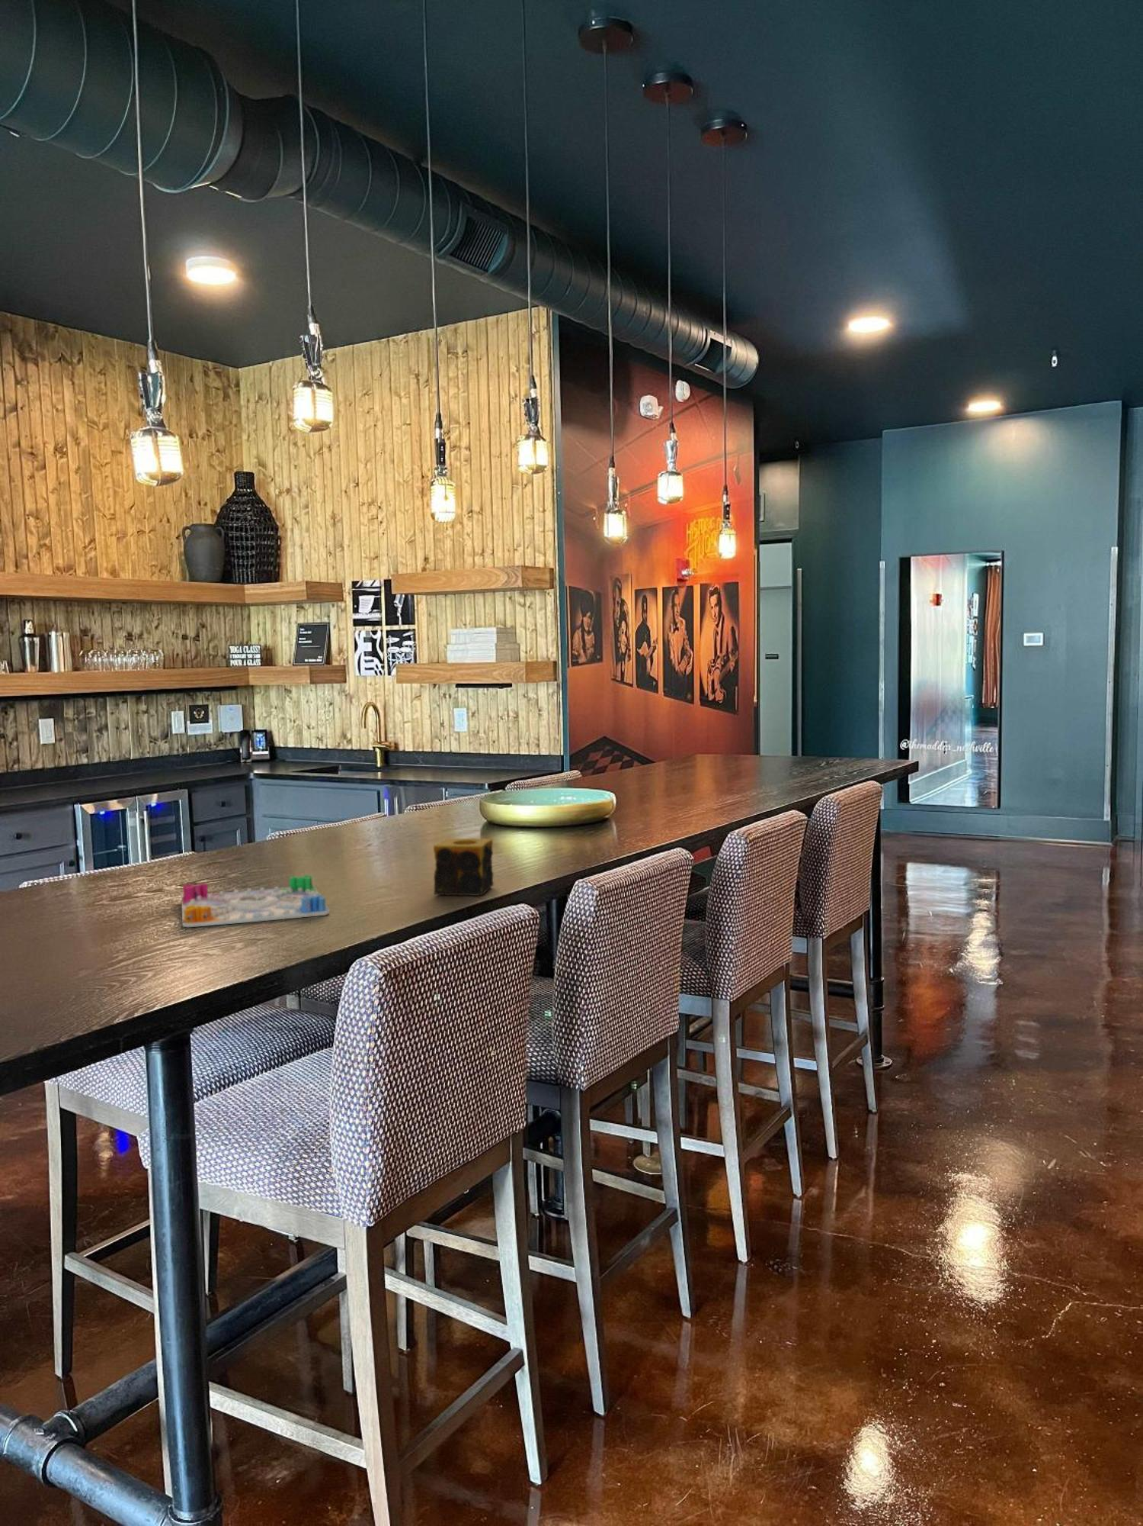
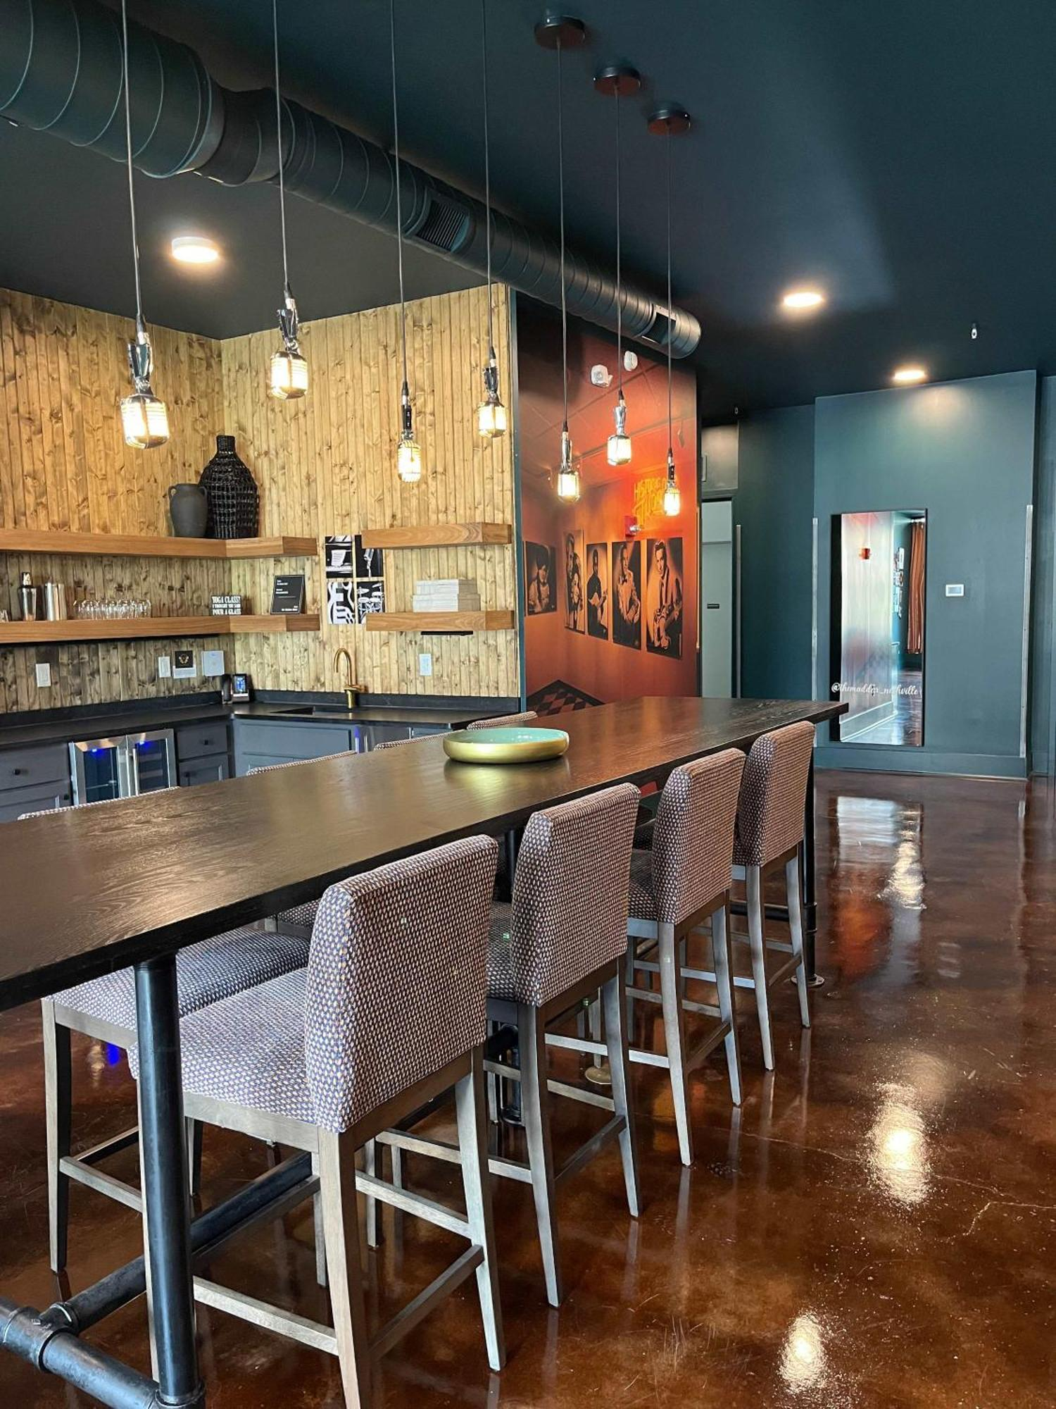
- candle (463, 866)
- board game (252, 898)
